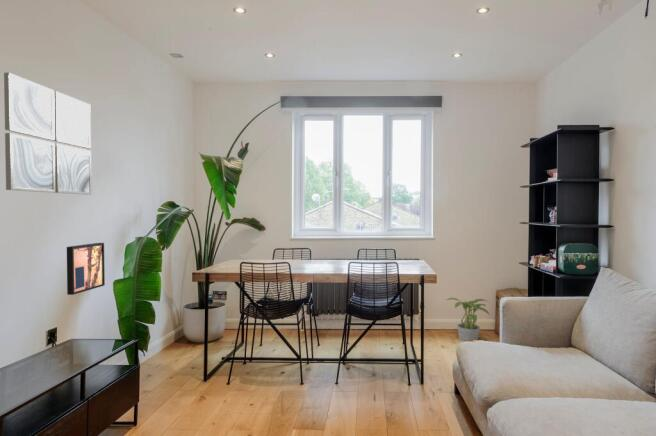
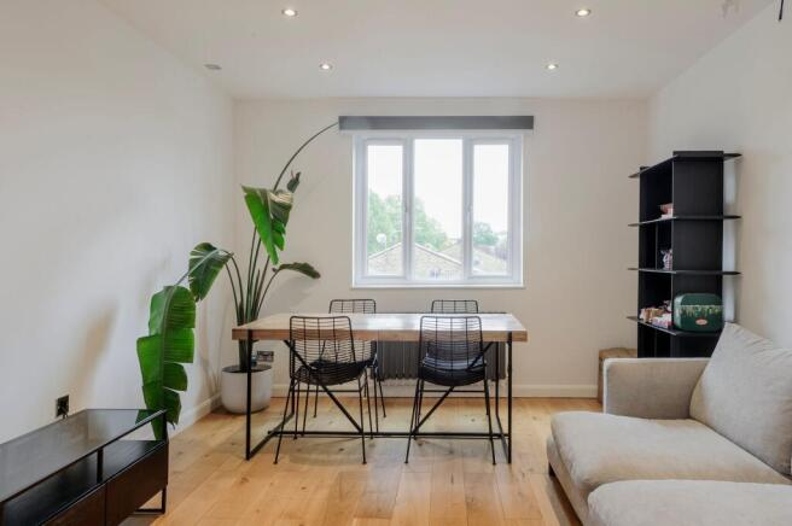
- potted plant (468, 318)
- wall art (86, 267)
- wall art (53, 140)
